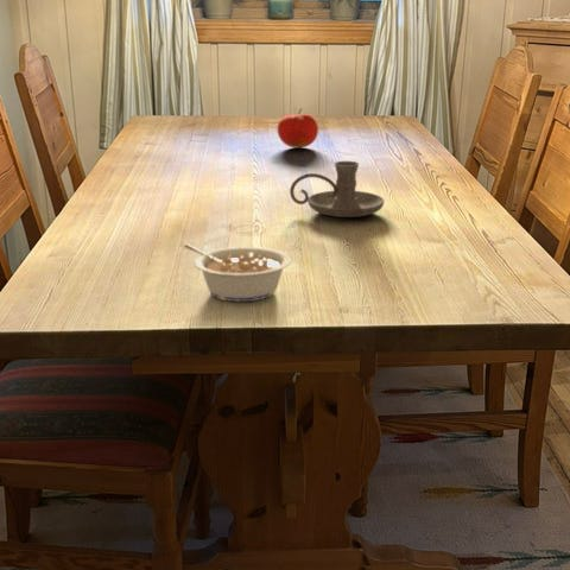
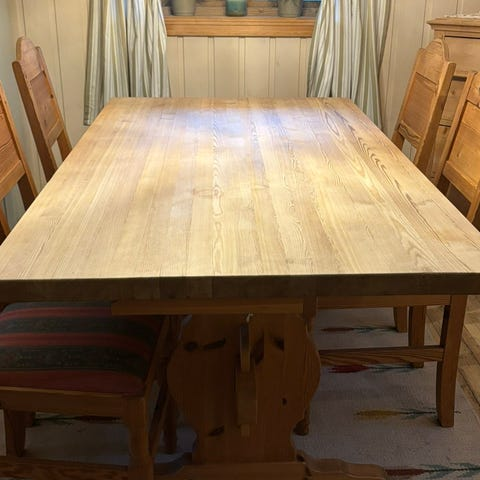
- legume (239, 272)
- candle holder (336, 188)
- fruit (297, 128)
